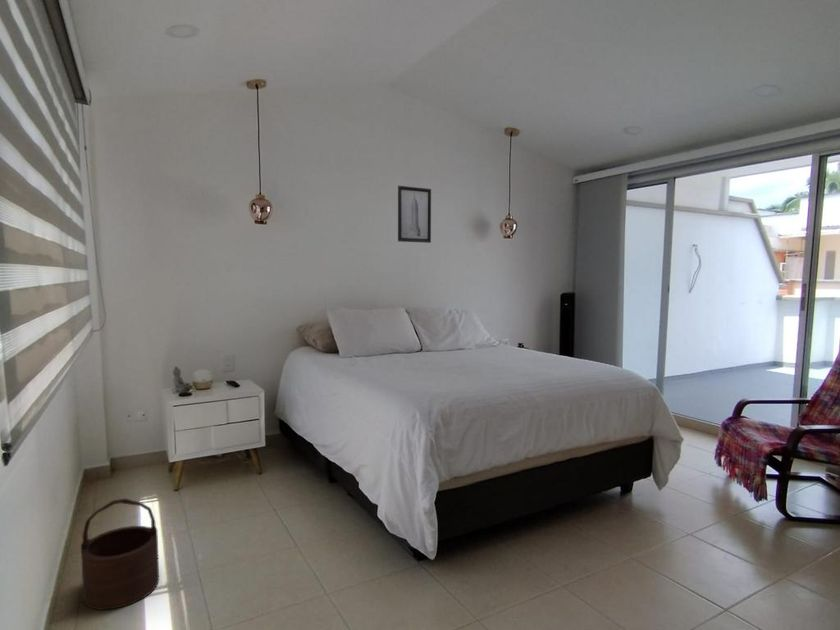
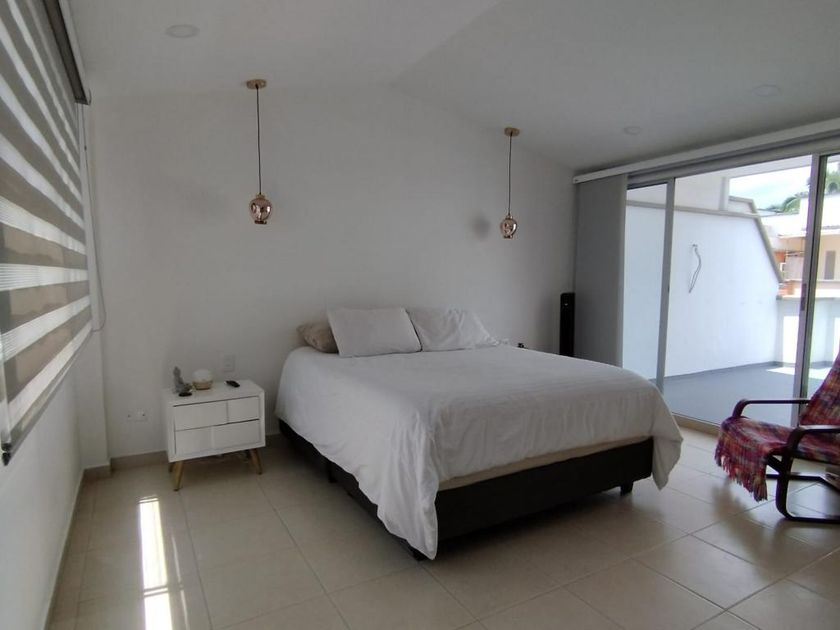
- wooden bucket (120, 545)
- wall art (414, 214)
